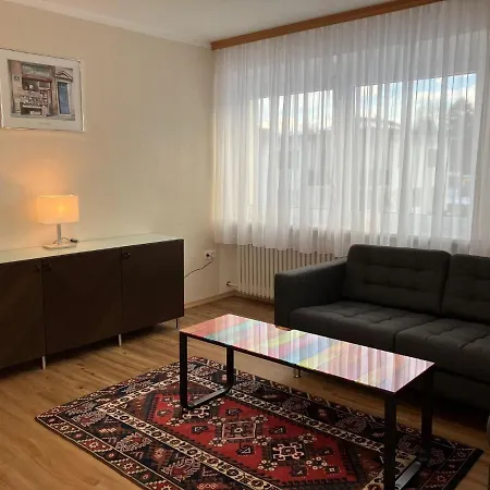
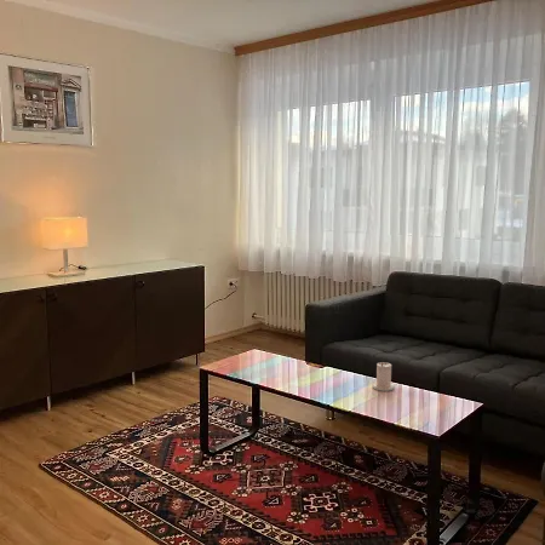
+ candle (383, 374)
